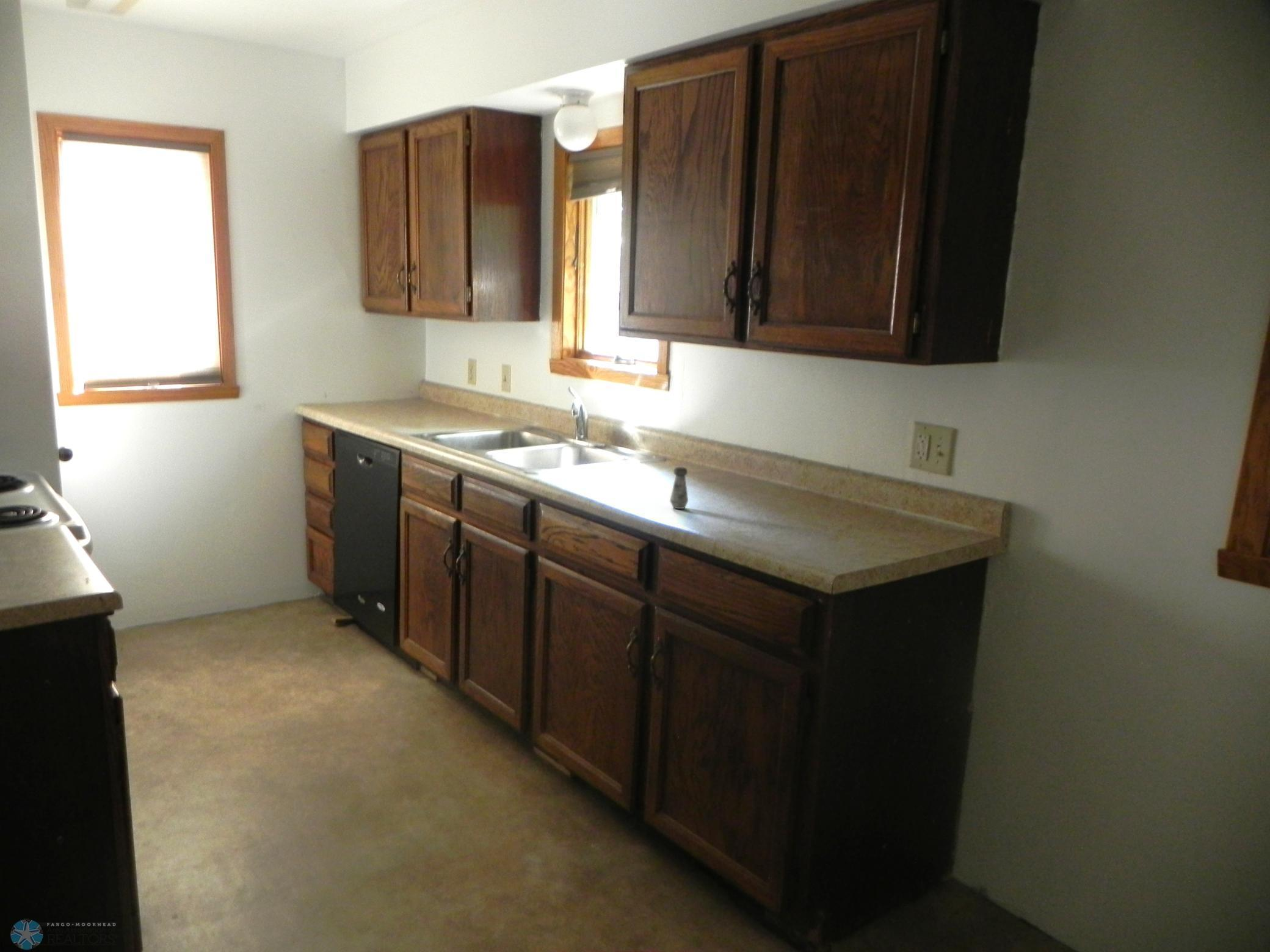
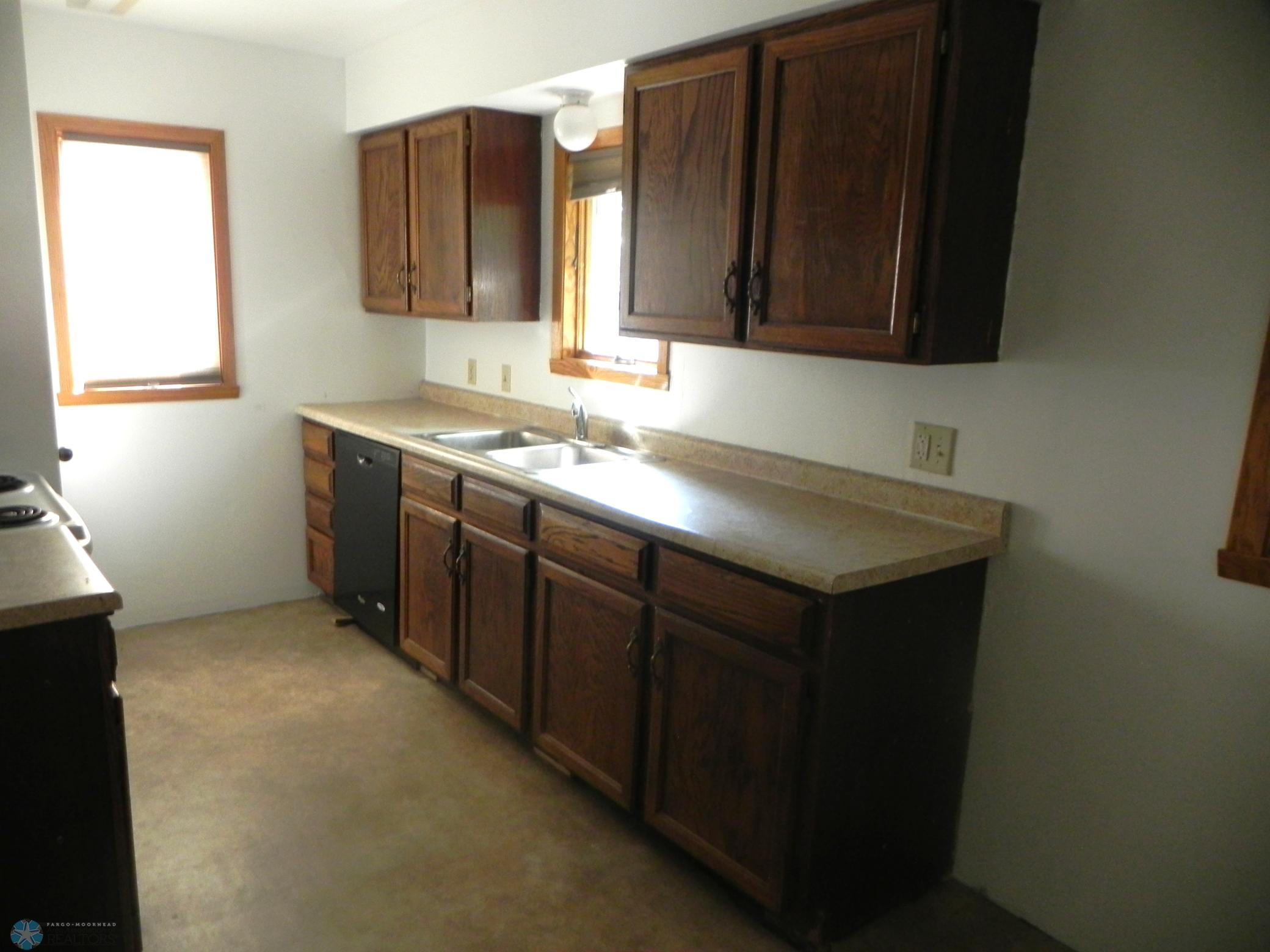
- salt shaker (680, 487)
